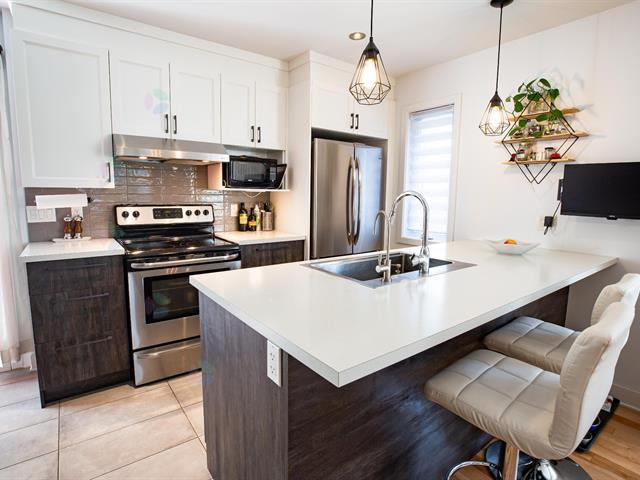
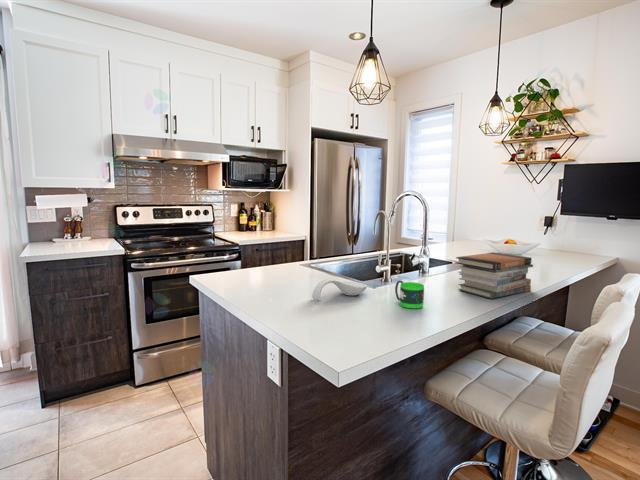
+ spoon rest (340, 286)
+ book stack (493, 274)
+ mug (407, 293)
